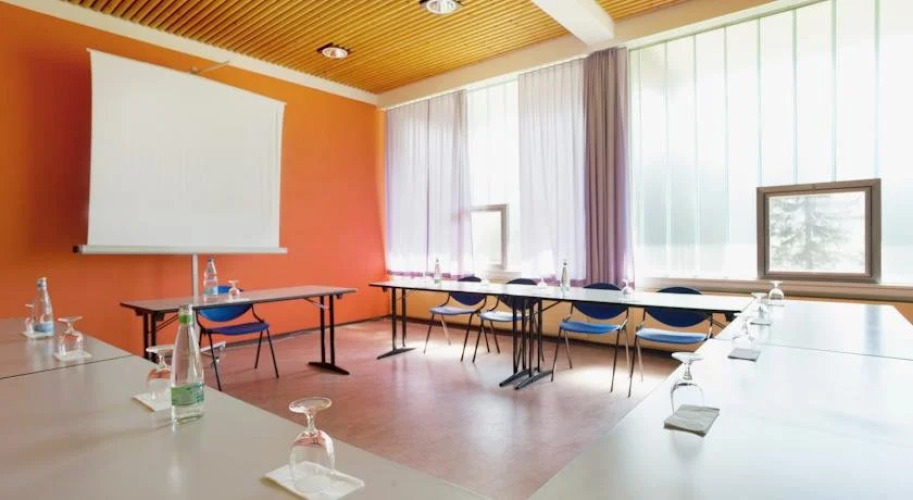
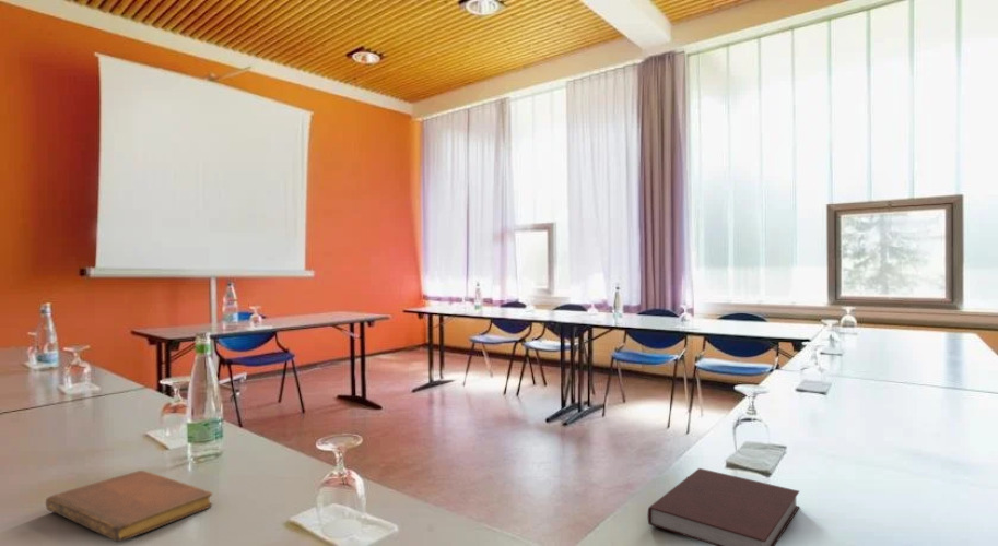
+ notebook (726, 507)
+ notebook (130, 501)
